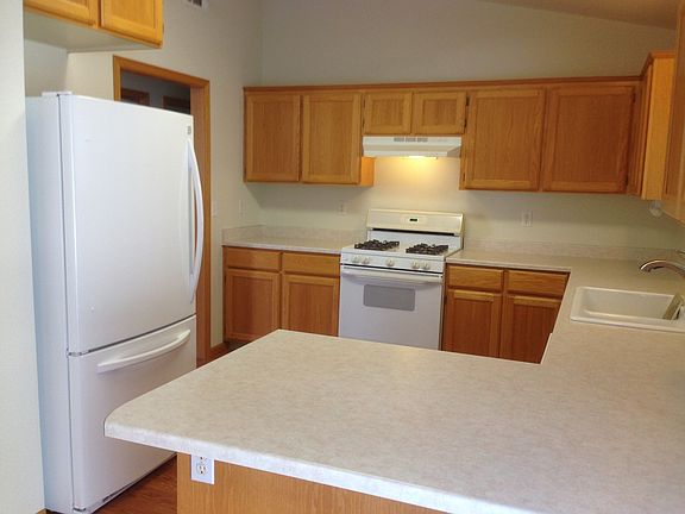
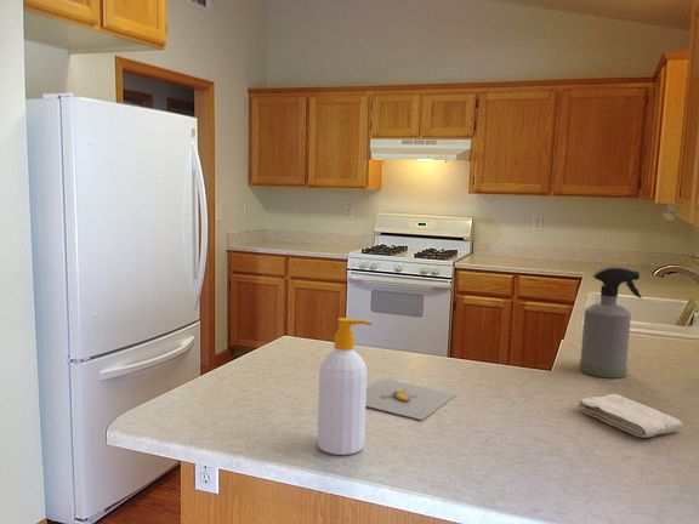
+ soap bottle (345, 382)
+ banana (400, 394)
+ washcloth (627, 412)
+ spray bottle (610, 319)
